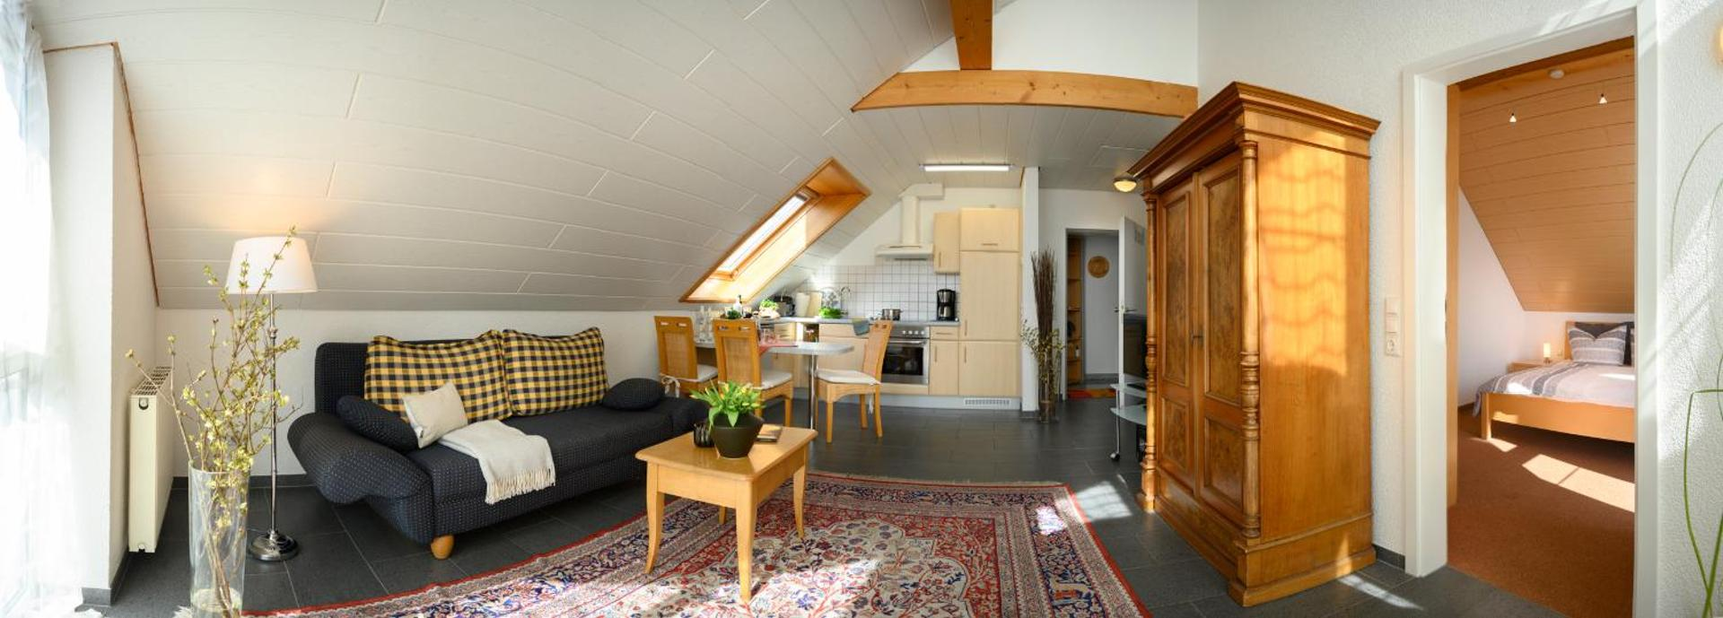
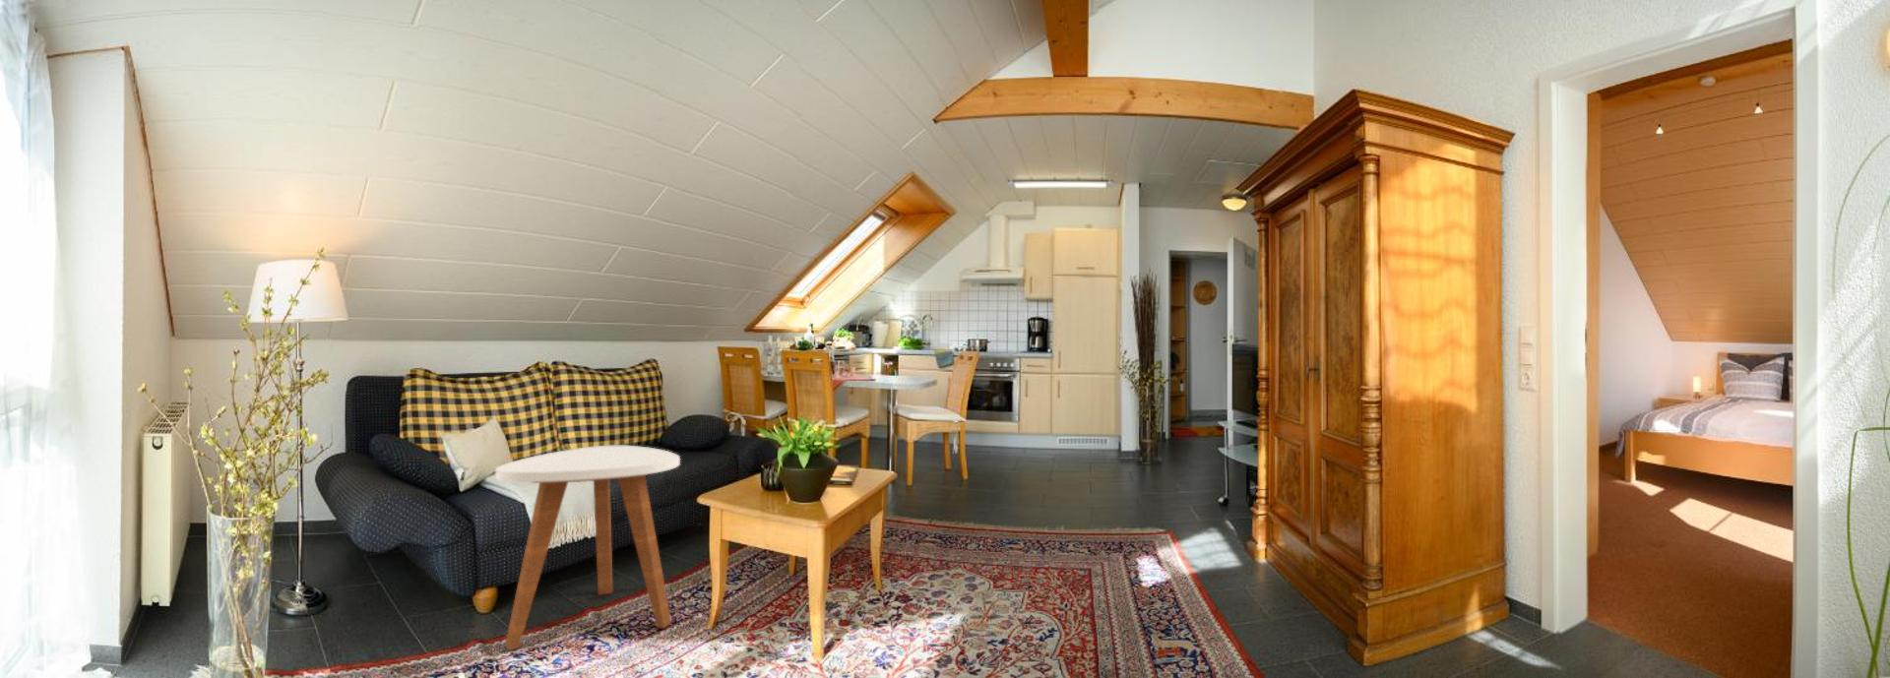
+ side table (595, 538)
